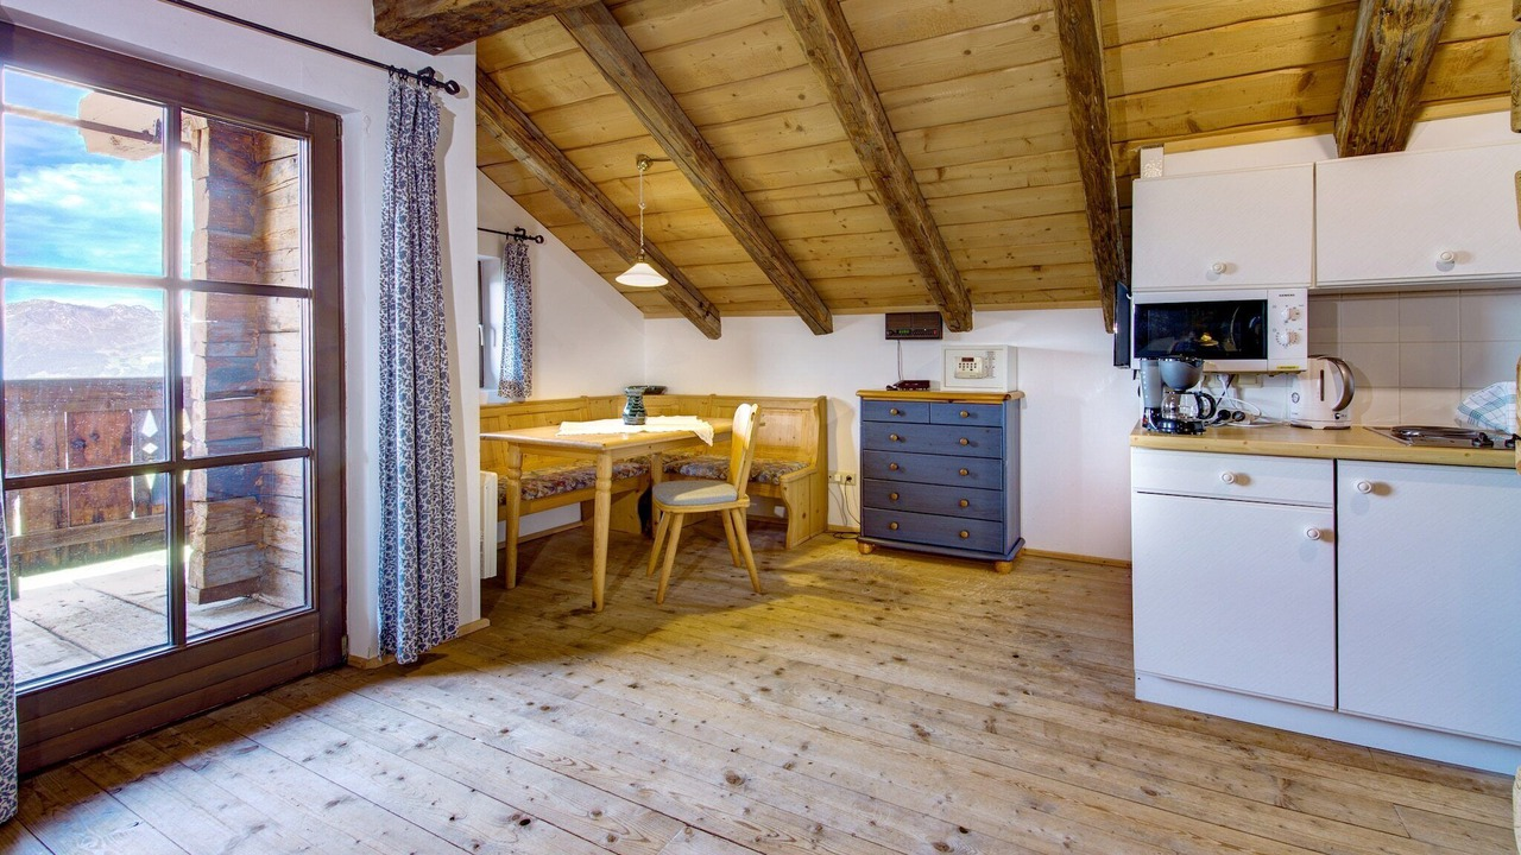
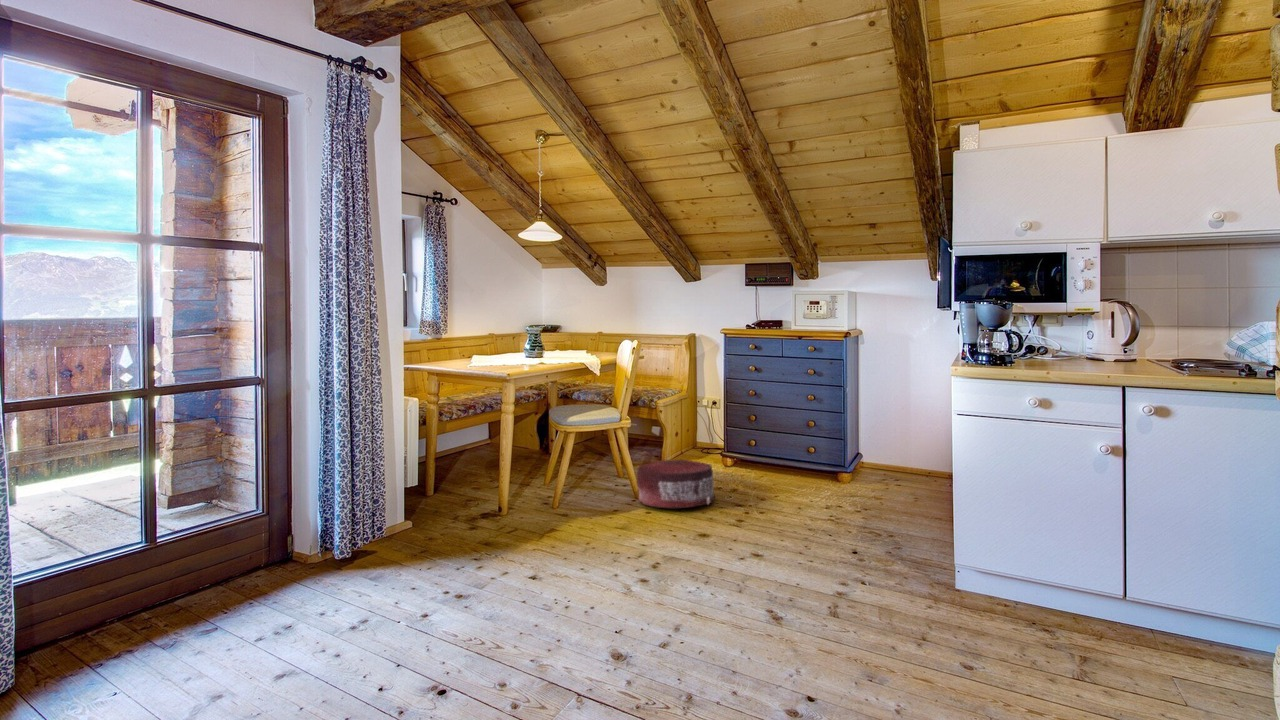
+ pouf (676, 481)
